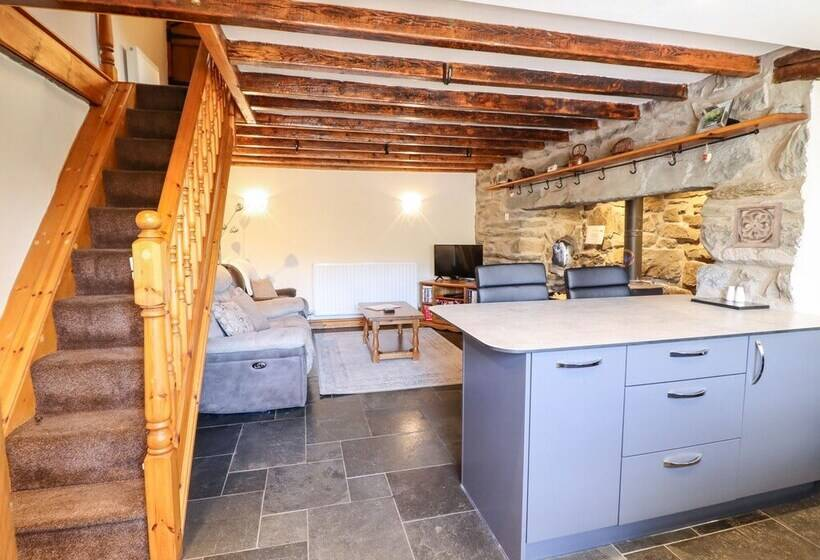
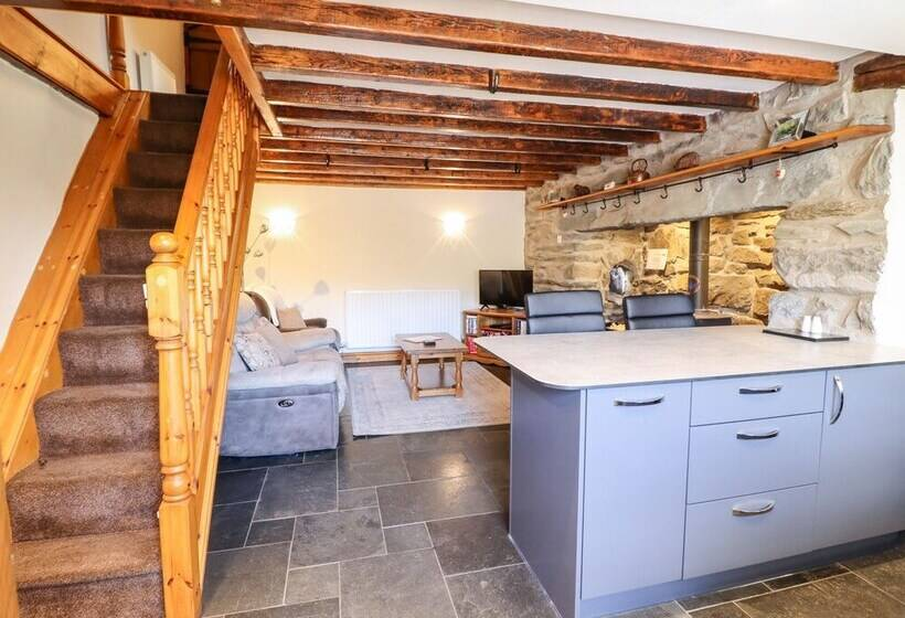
- wall ornament (756, 226)
